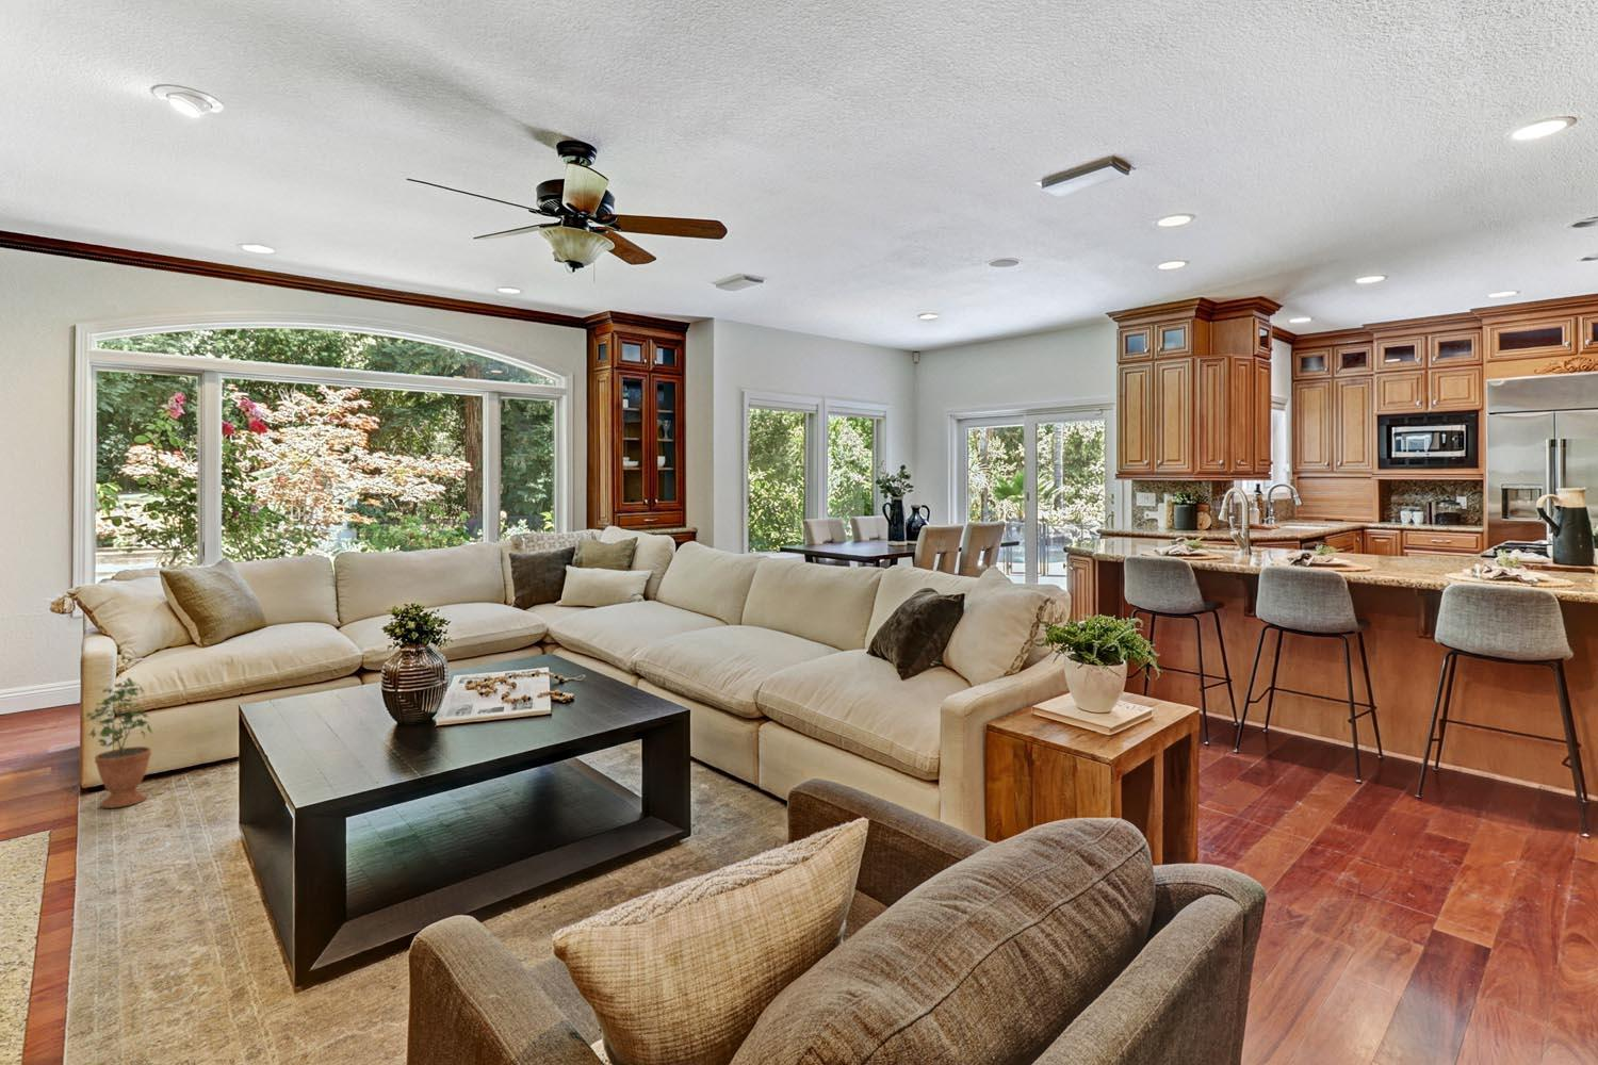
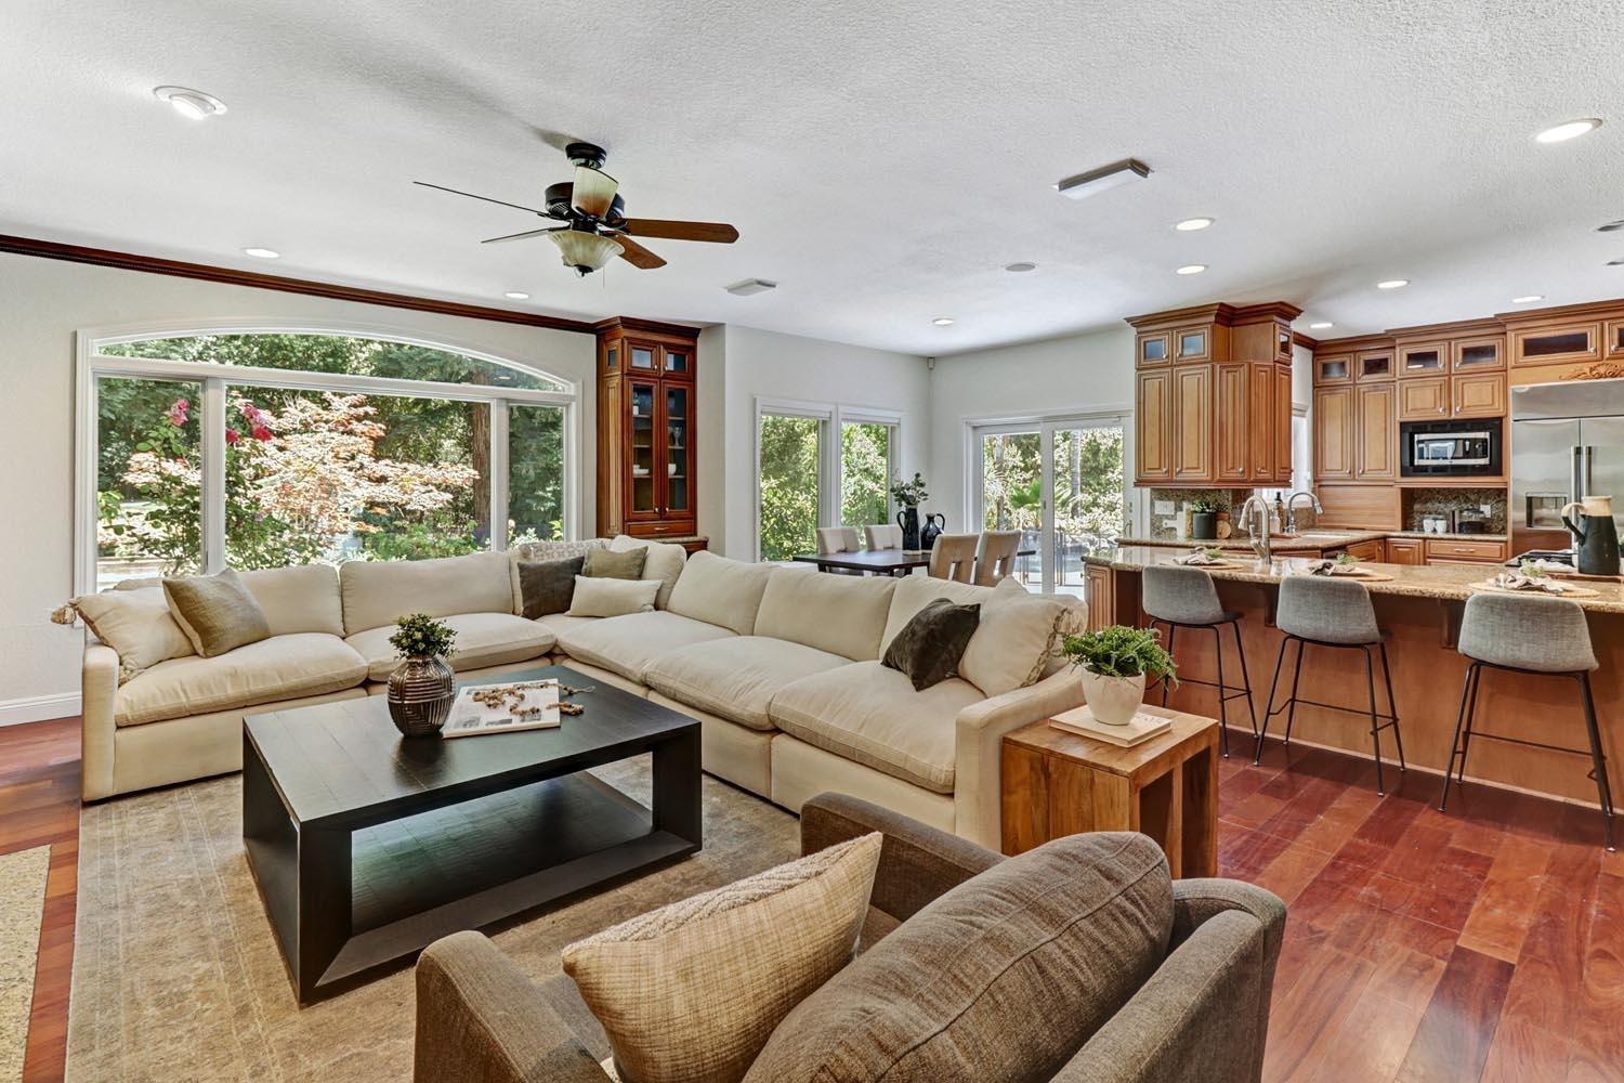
- potted plant (118, 739)
